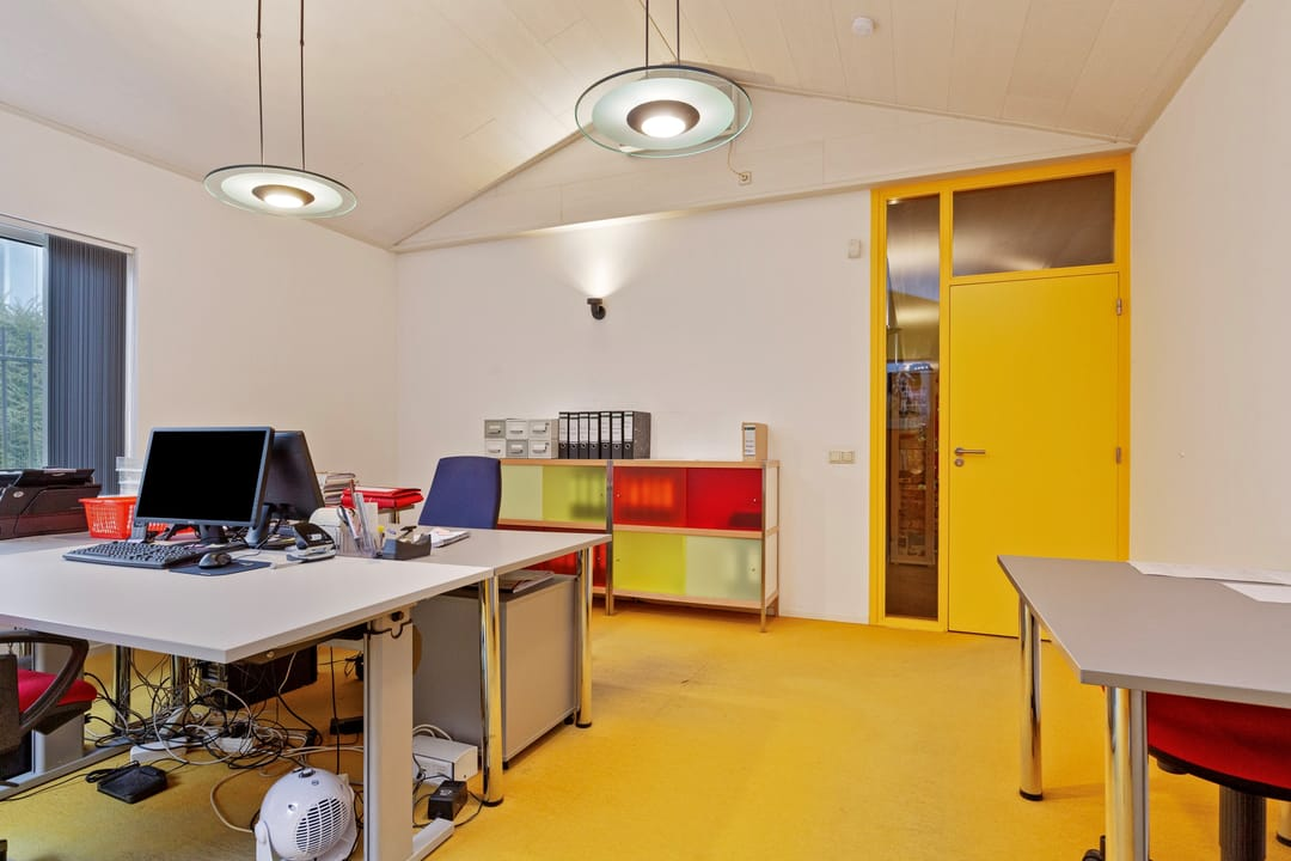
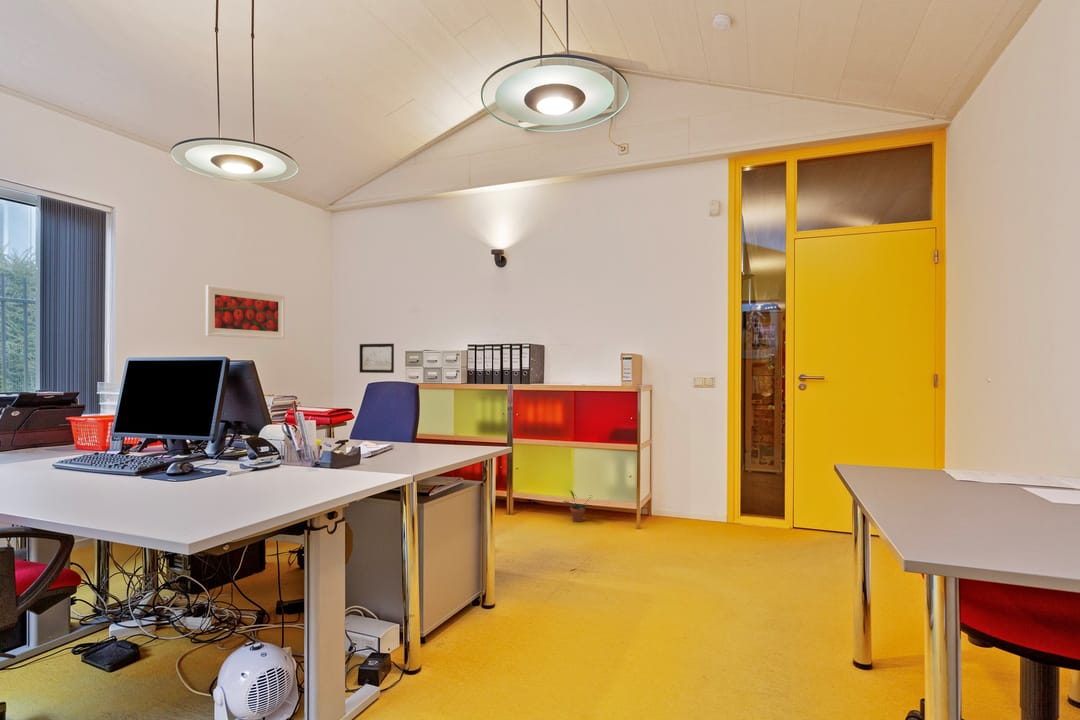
+ wall art (376, 358)
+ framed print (247, 314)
+ potted plant (578, 505)
